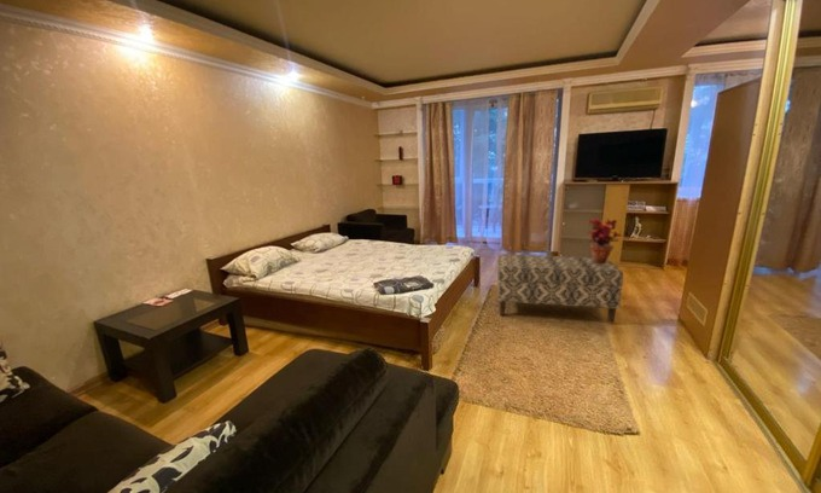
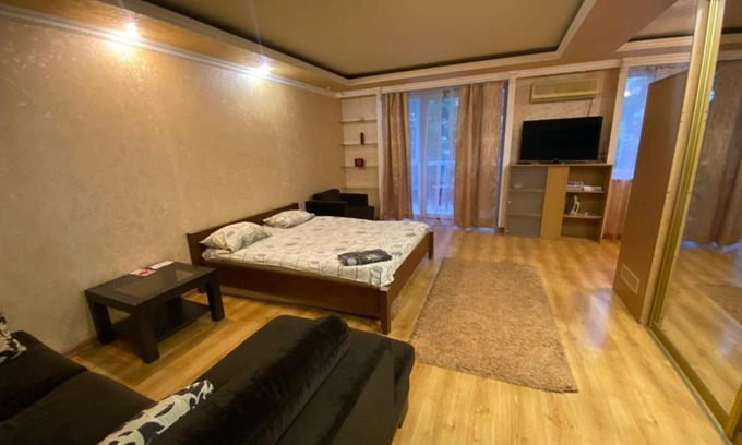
- bench (552, 286)
- potted plant (600, 240)
